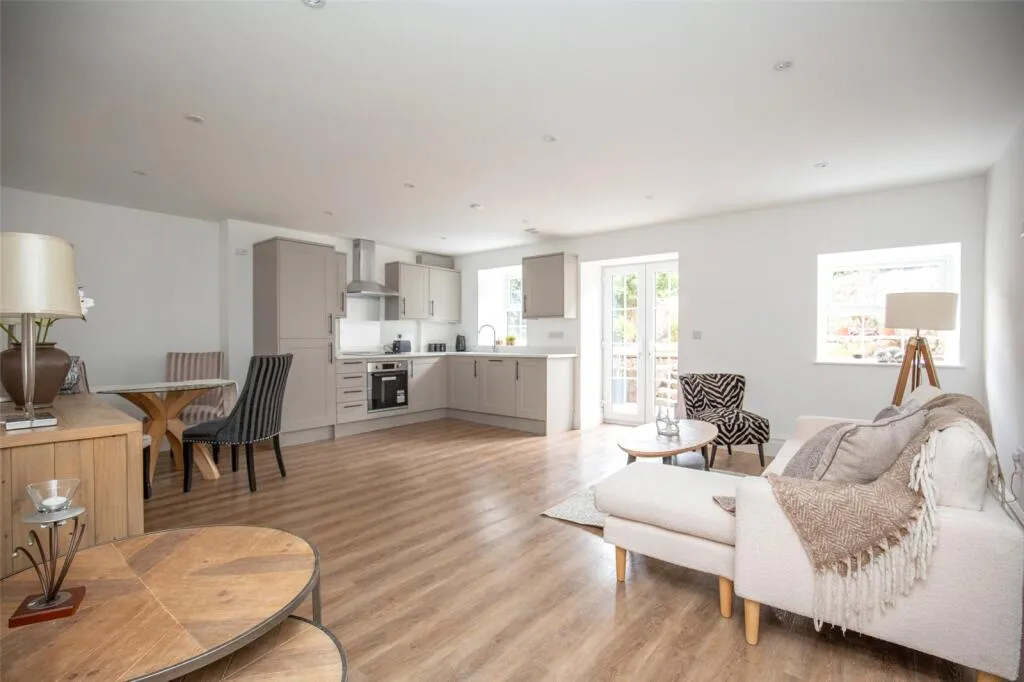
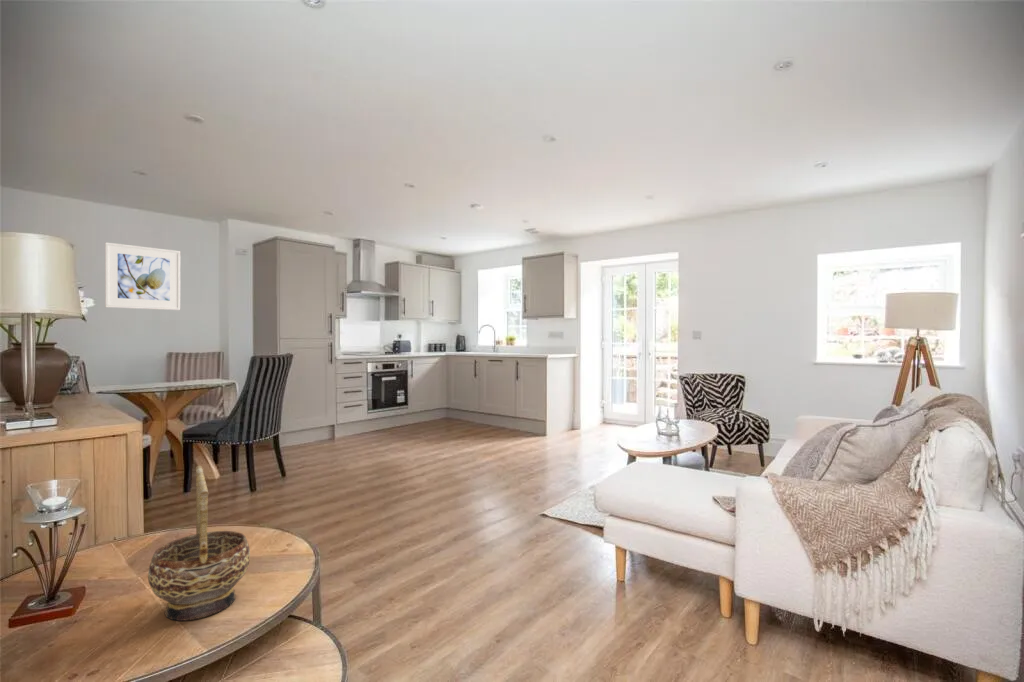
+ decorative bowl (201, 540)
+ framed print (144, 277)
